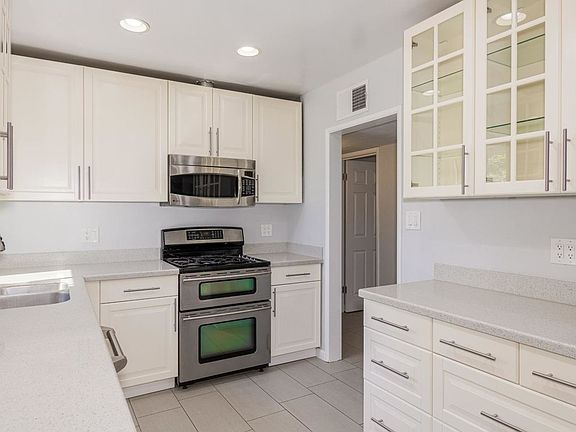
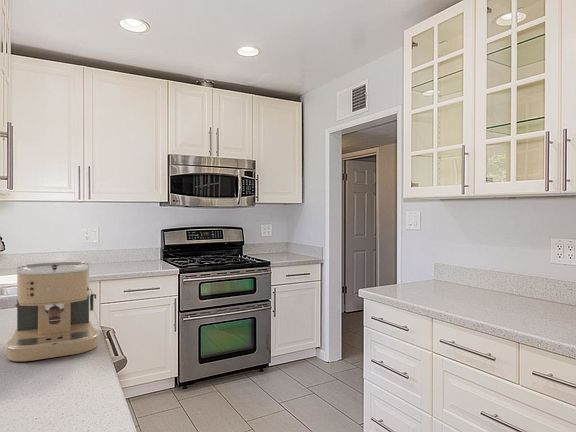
+ coffee maker (54, 305)
